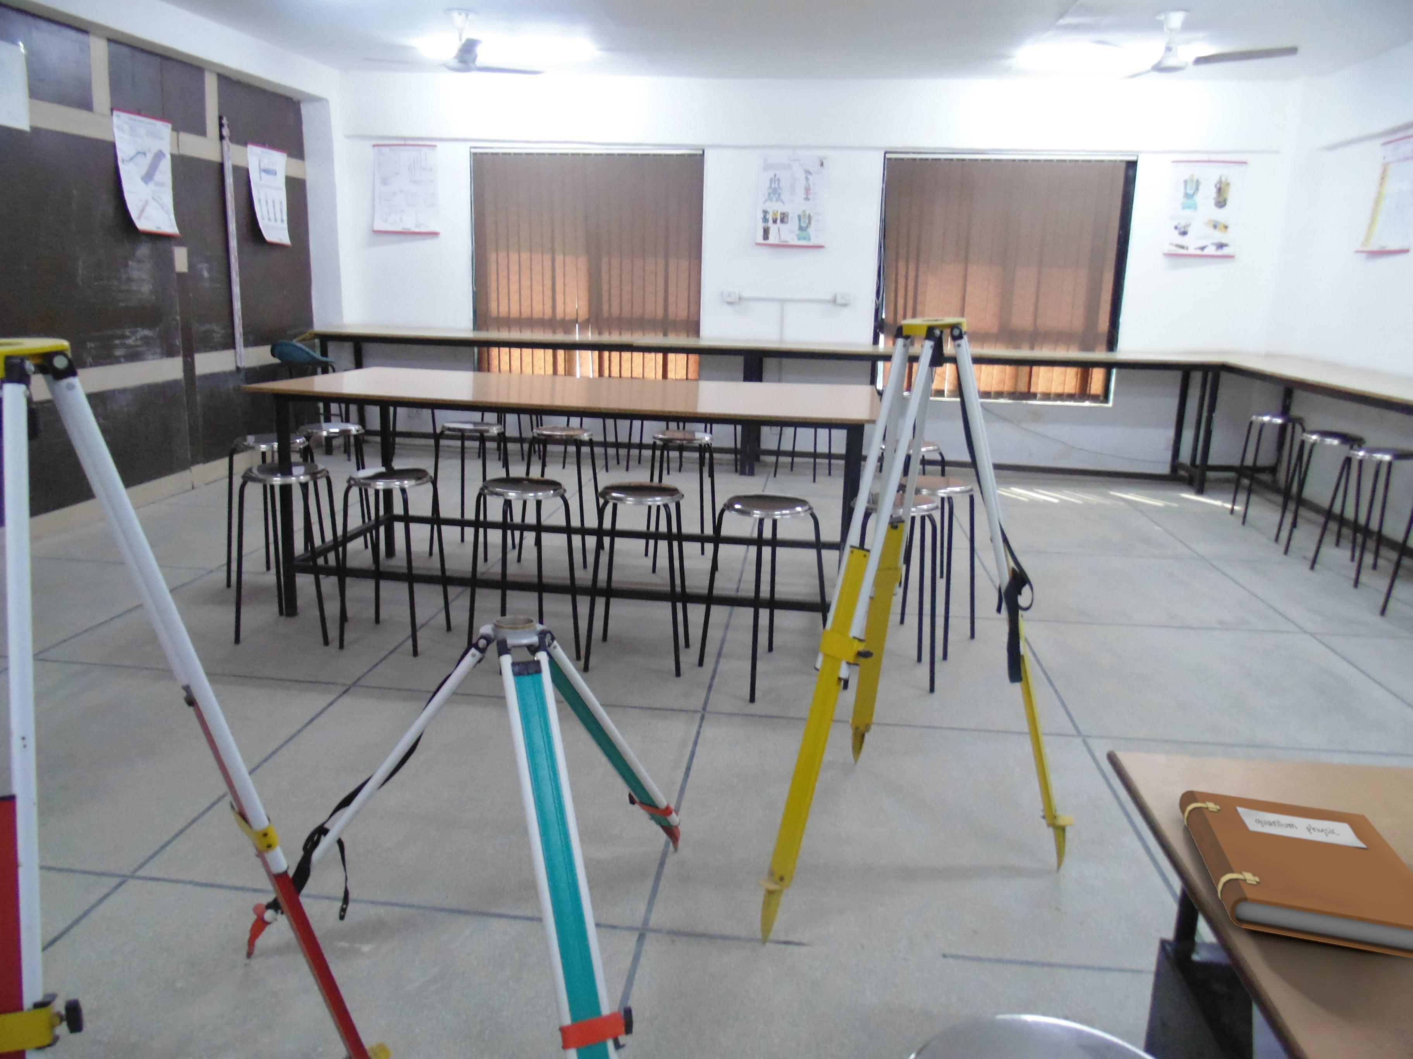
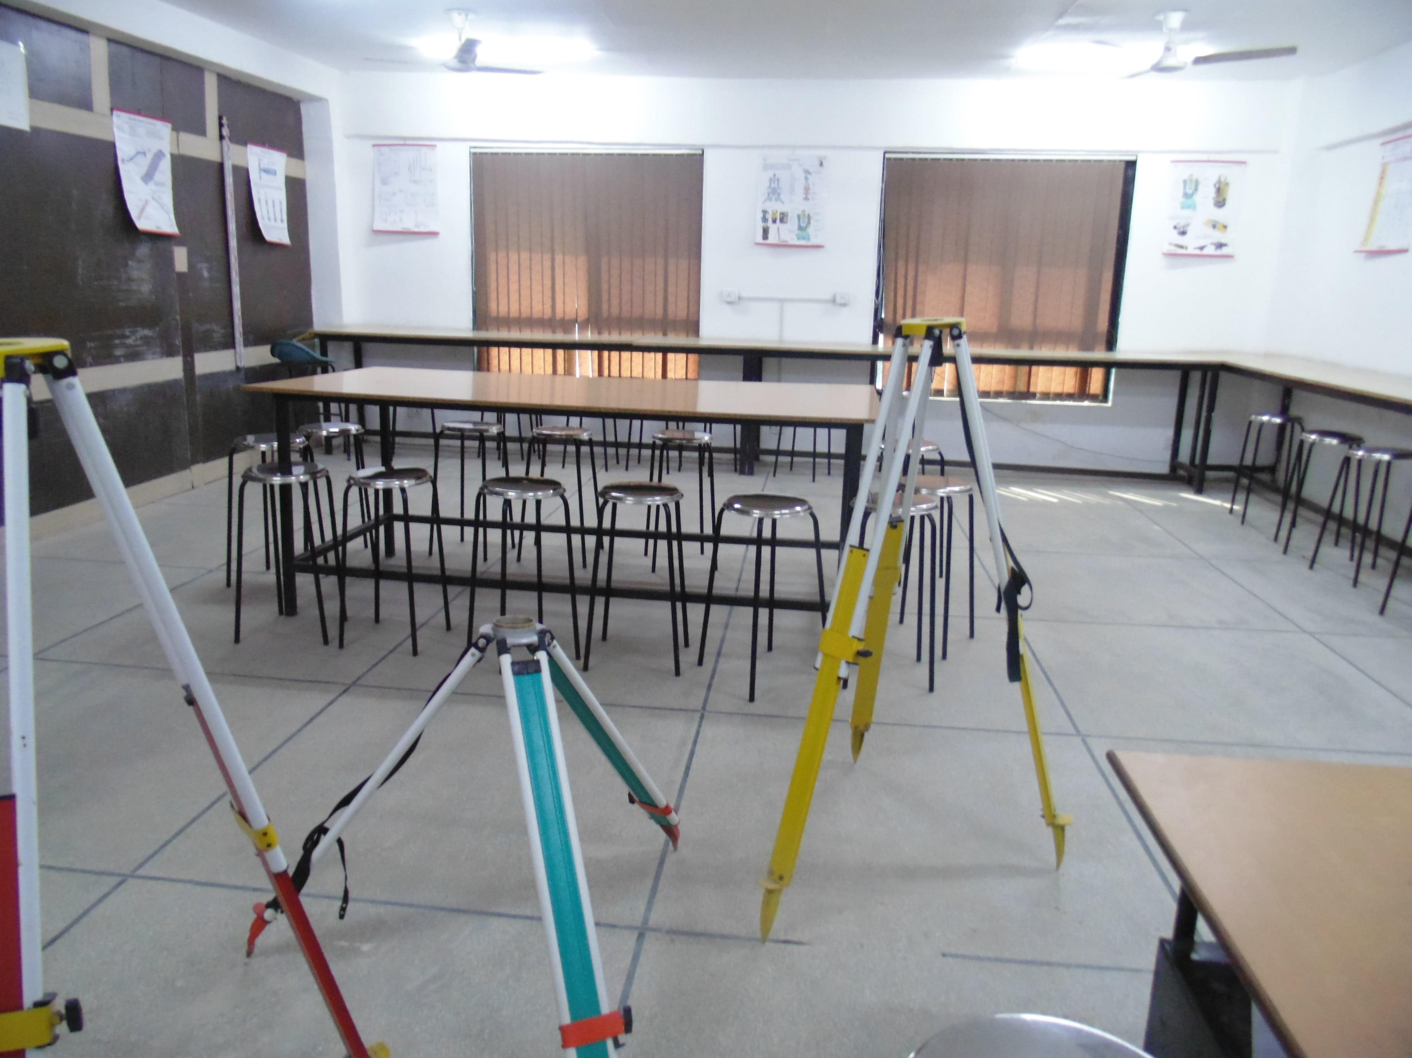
- notebook (1298, 862)
